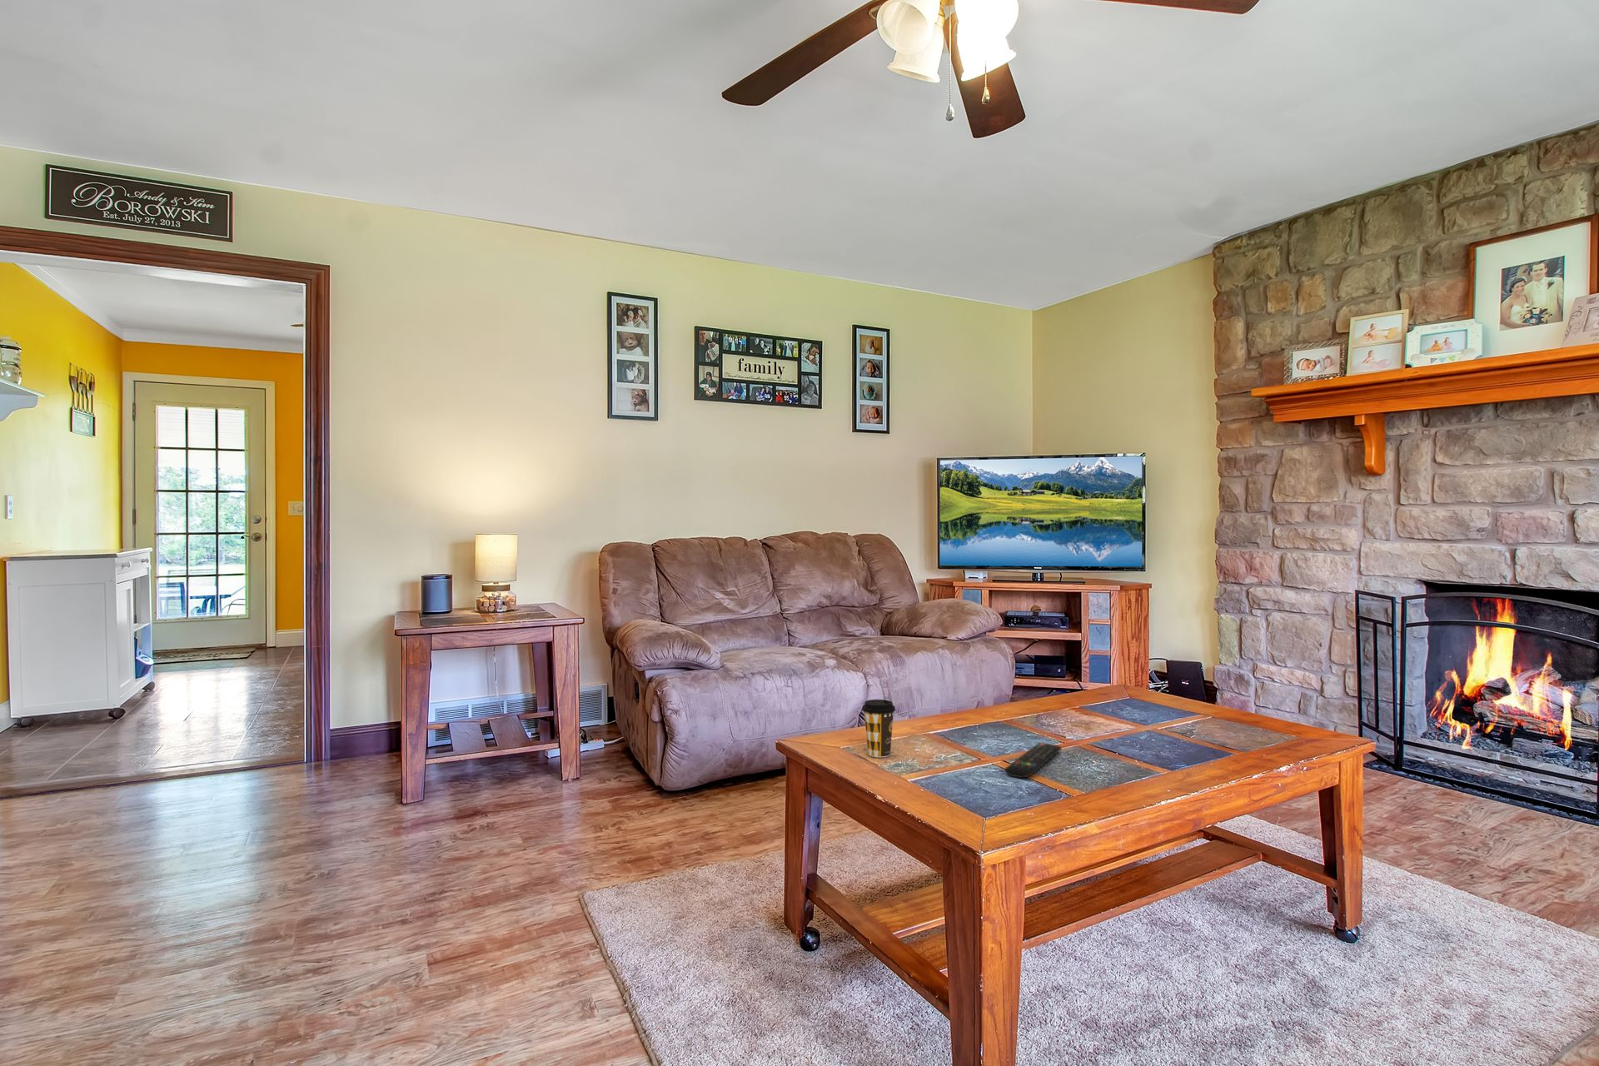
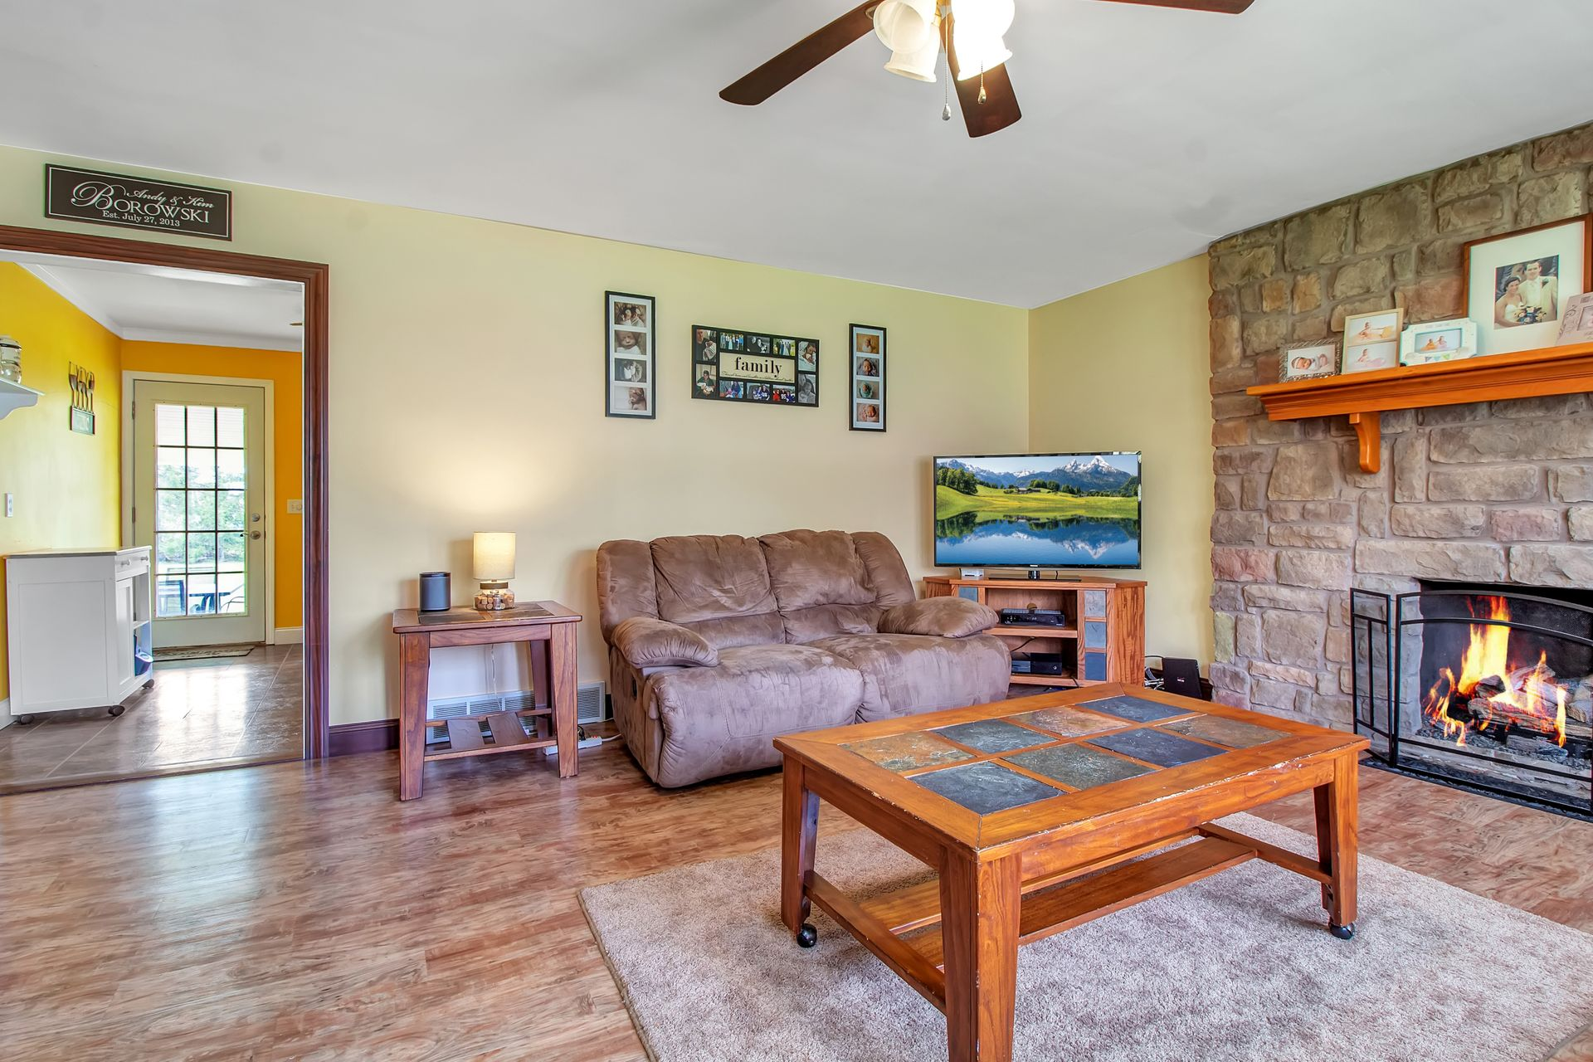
- remote control (1034, 759)
- coffee cup (878, 728)
